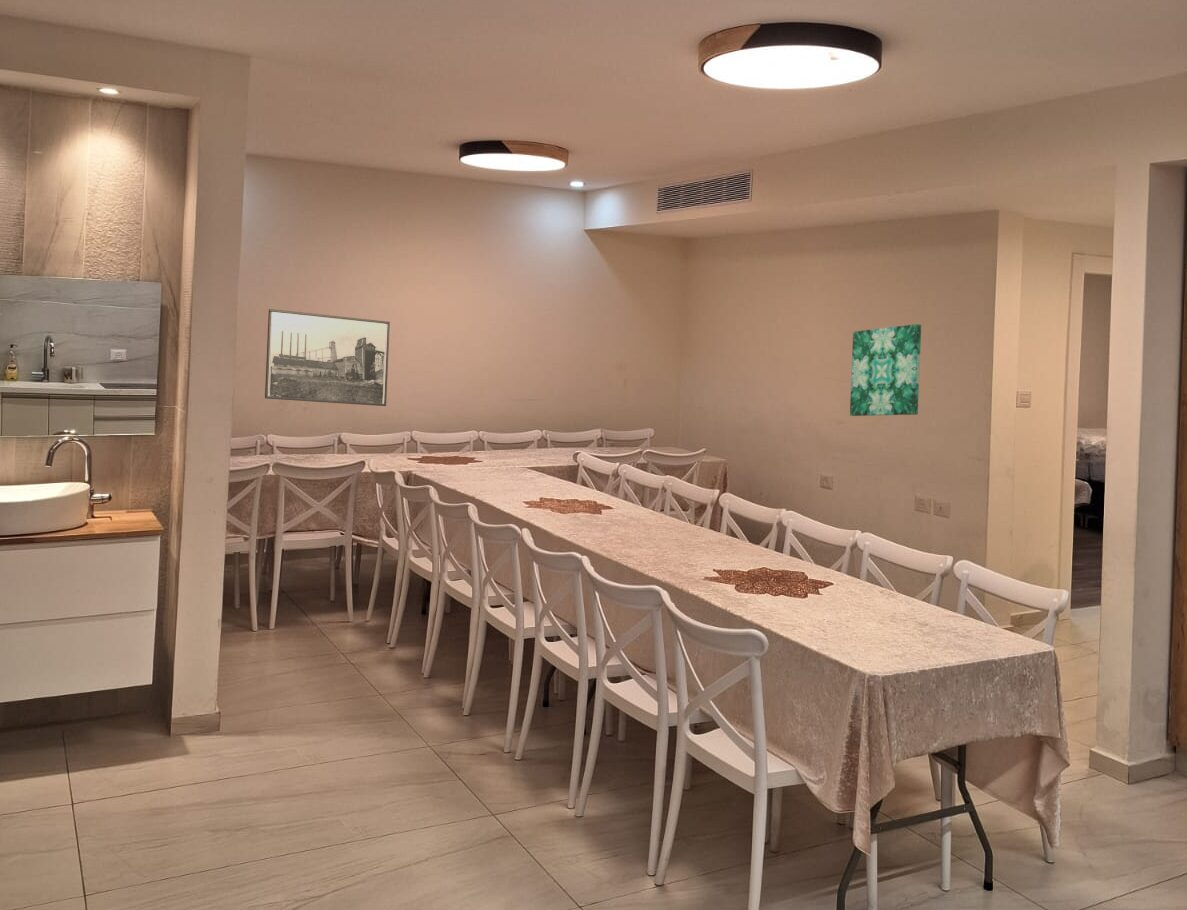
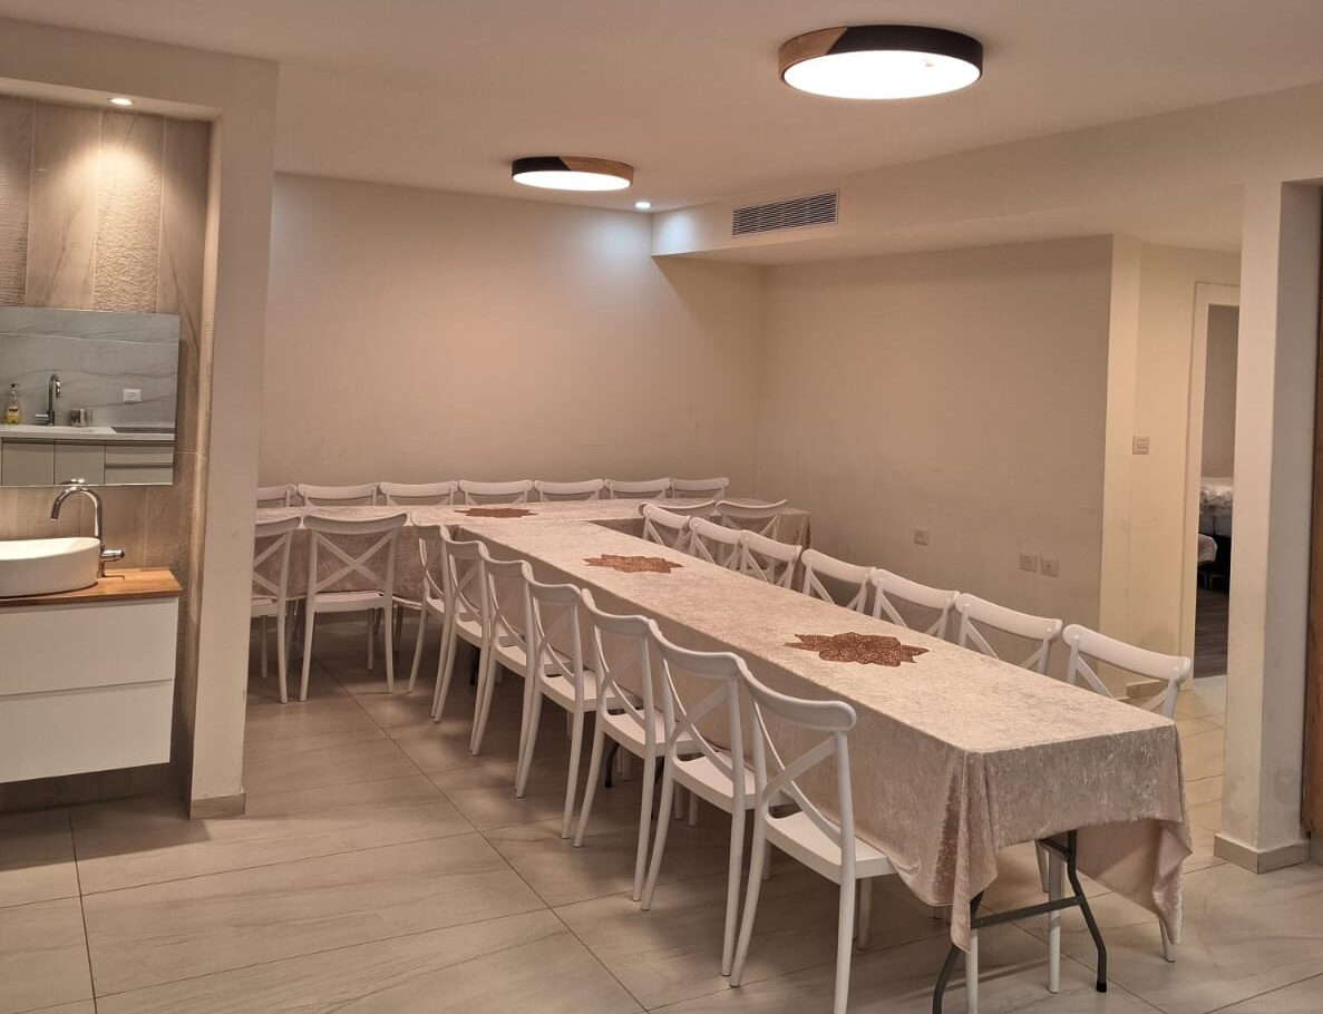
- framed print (329, 359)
- wall art (884, 371)
